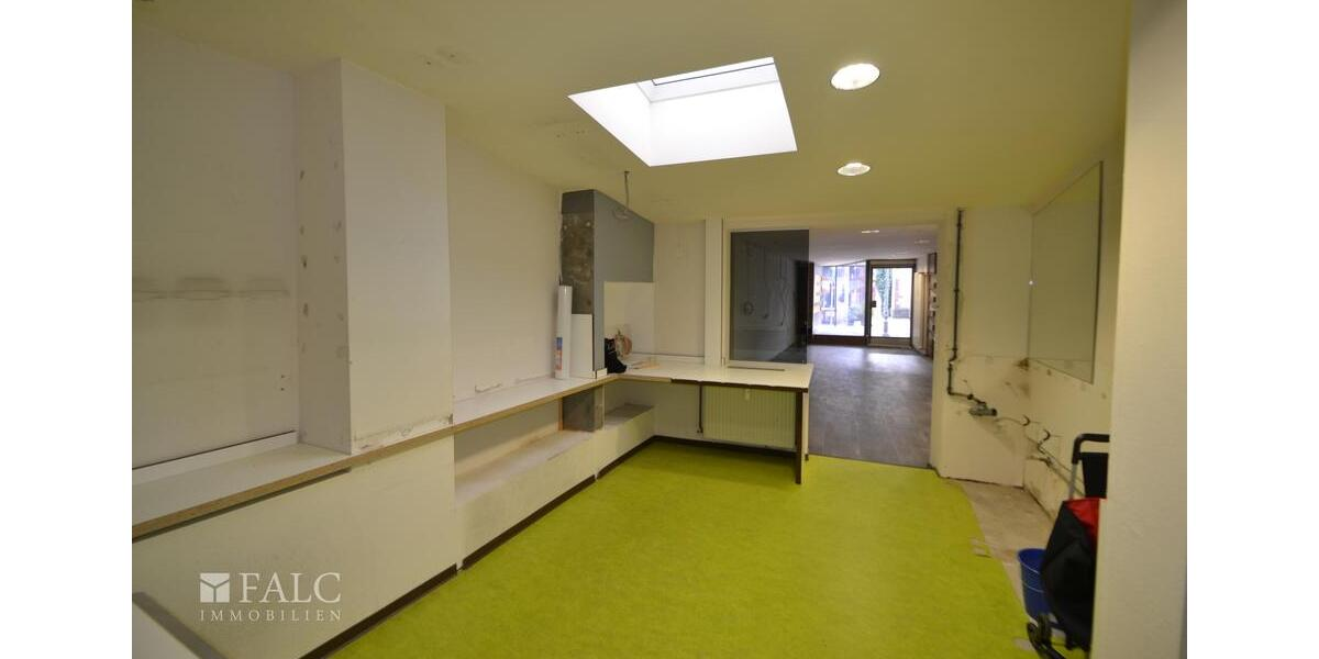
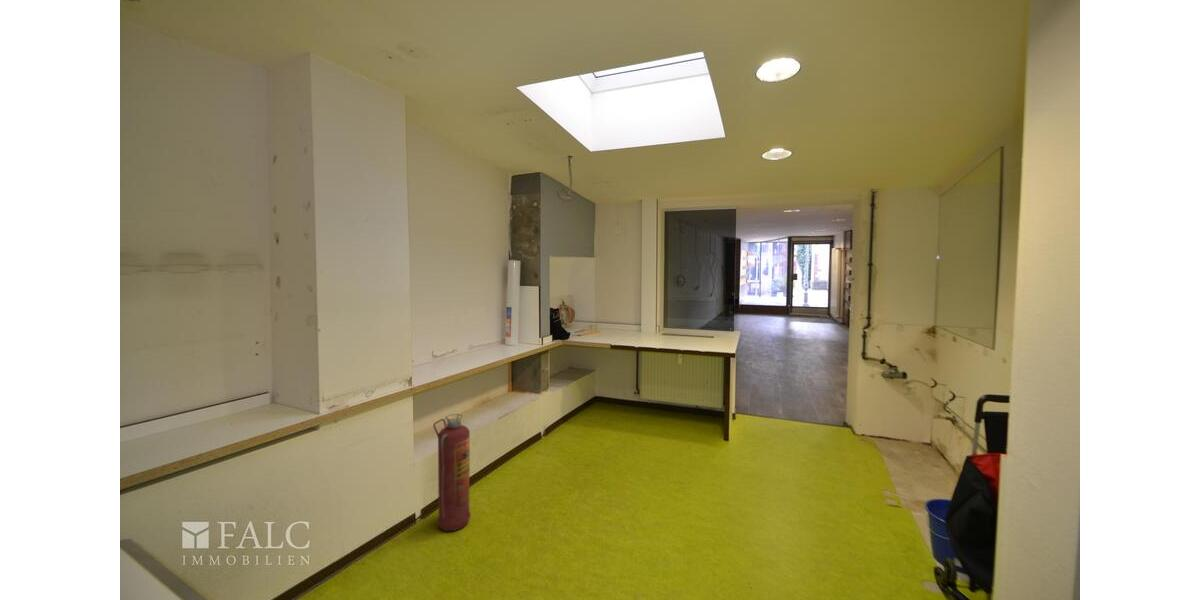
+ fire extinguisher (450, 470)
